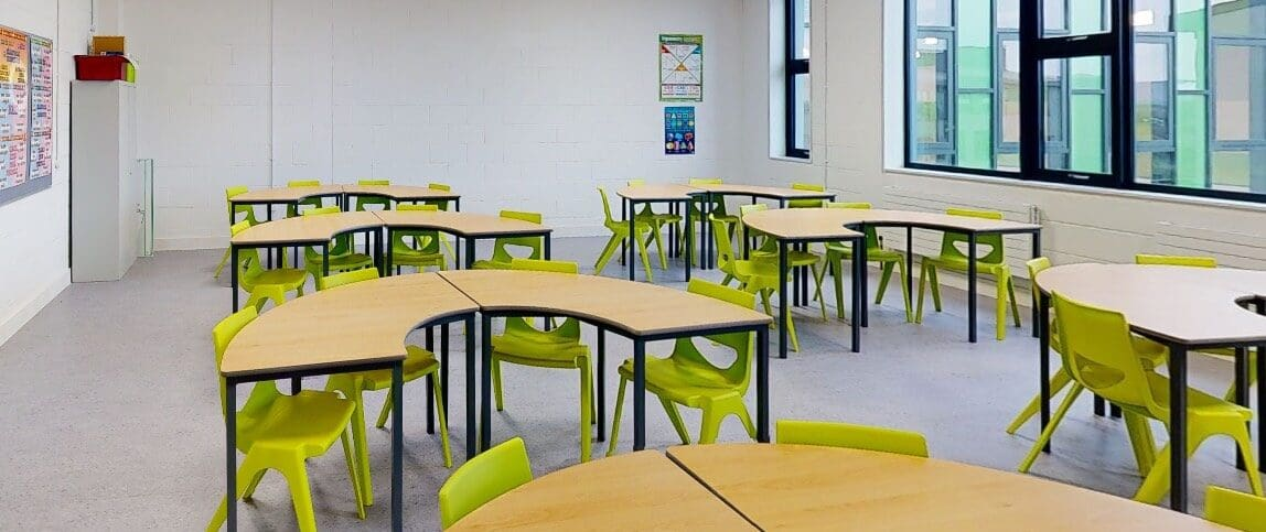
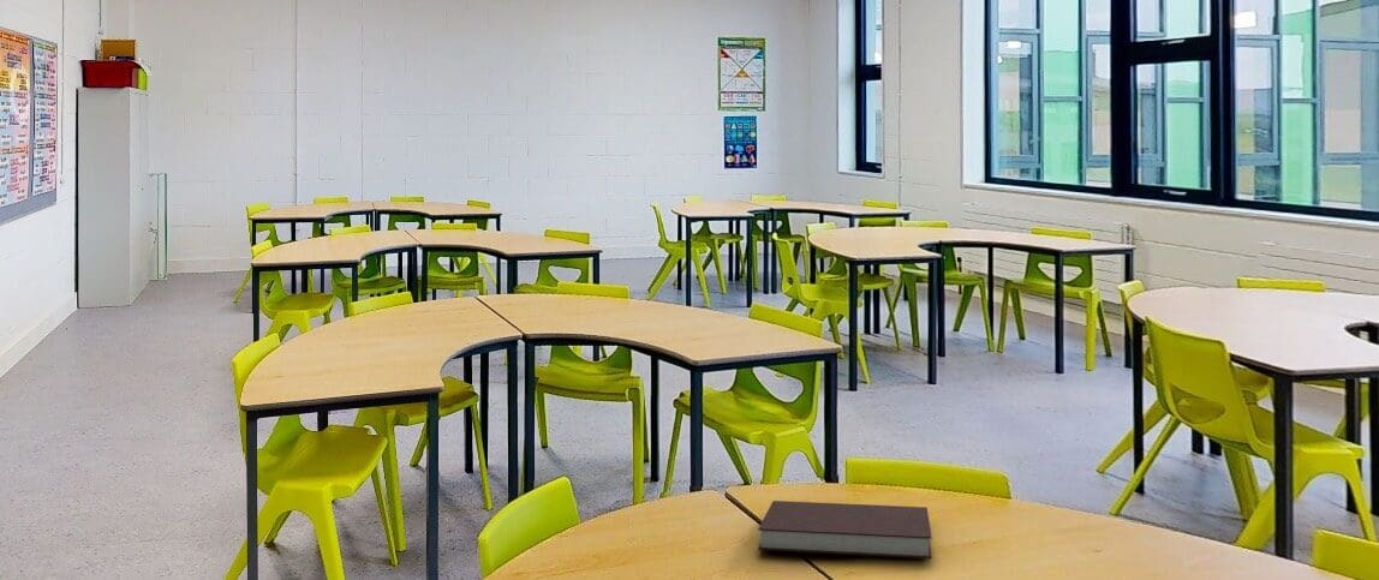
+ notebook (846, 527)
